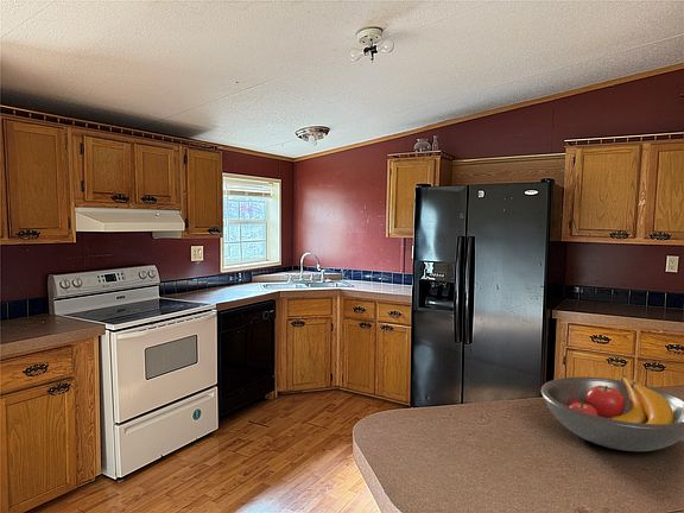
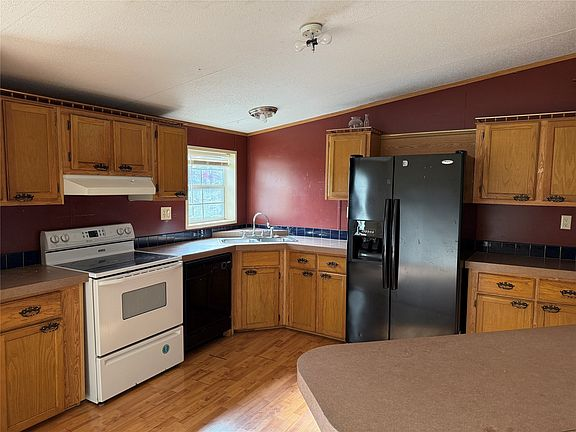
- fruit bowl (614, 412)
